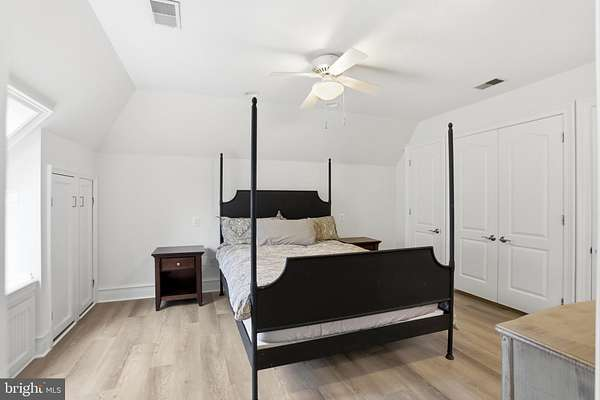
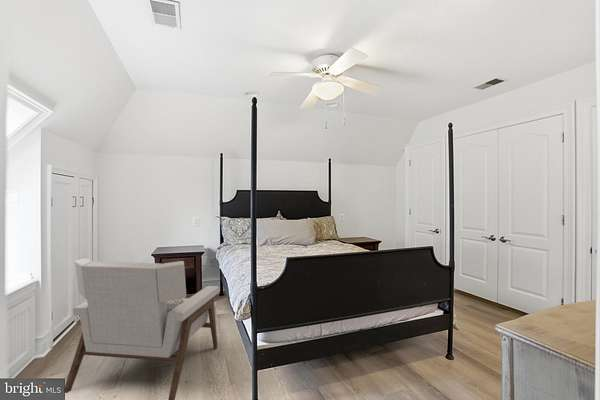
+ armchair (151, 310)
